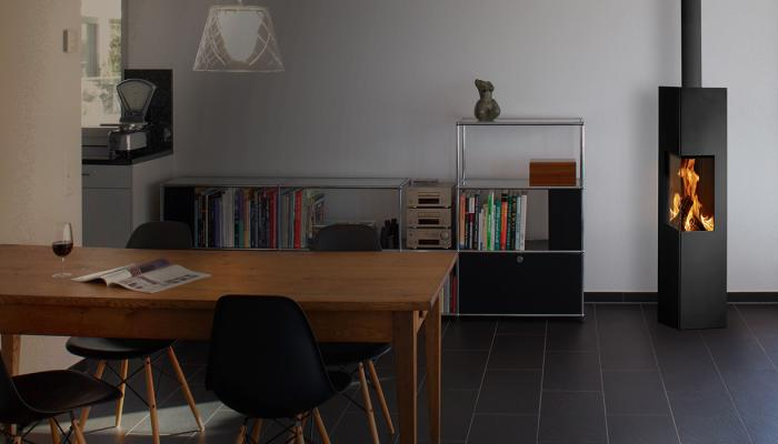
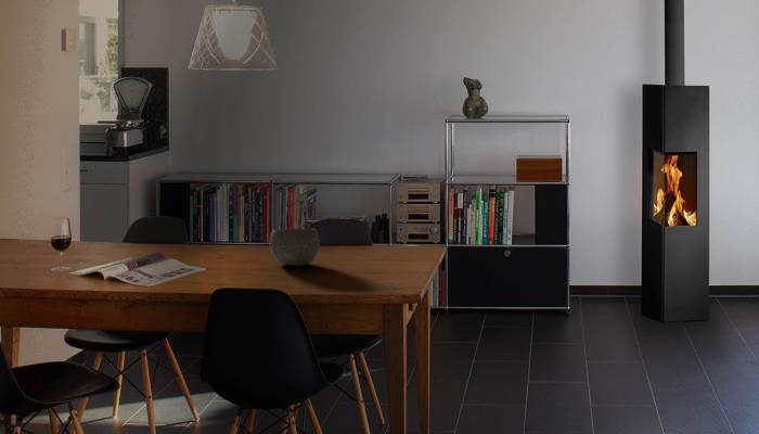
+ bowl (294, 246)
